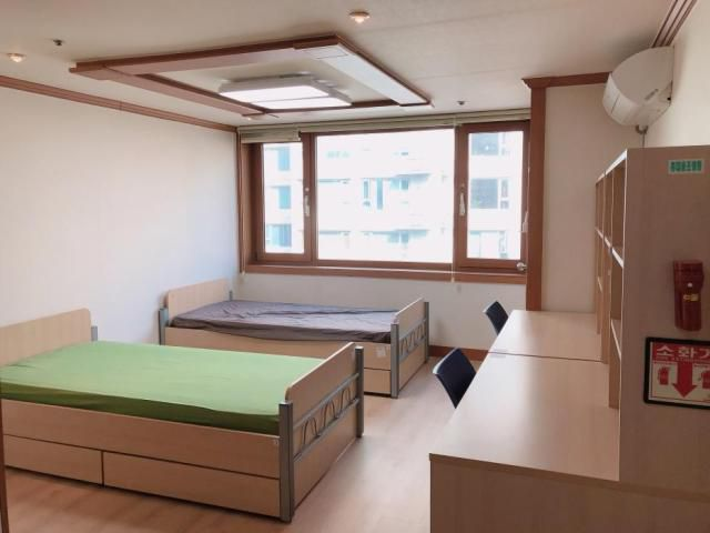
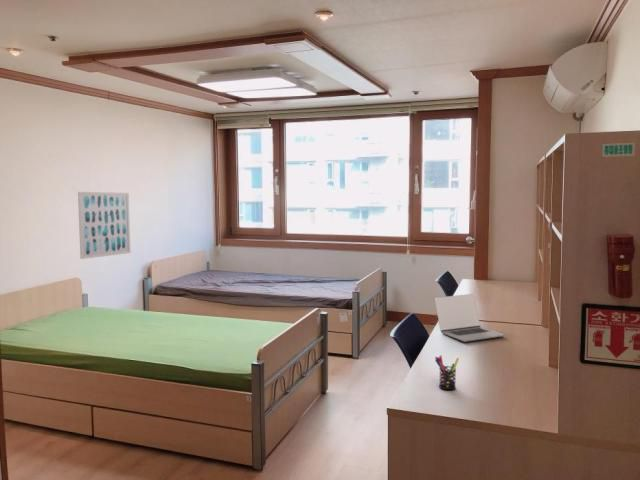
+ pen holder (447, 371)
+ laptop (468, 316)
+ wall art (105, 224)
